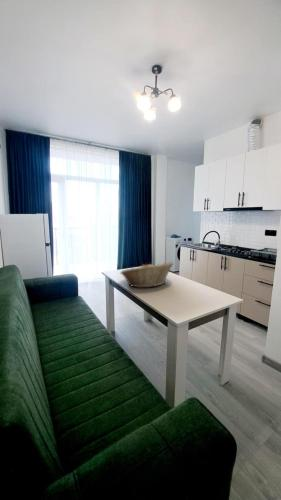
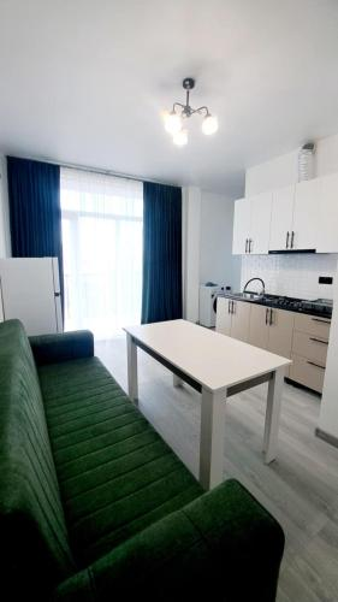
- fruit basket (147, 272)
